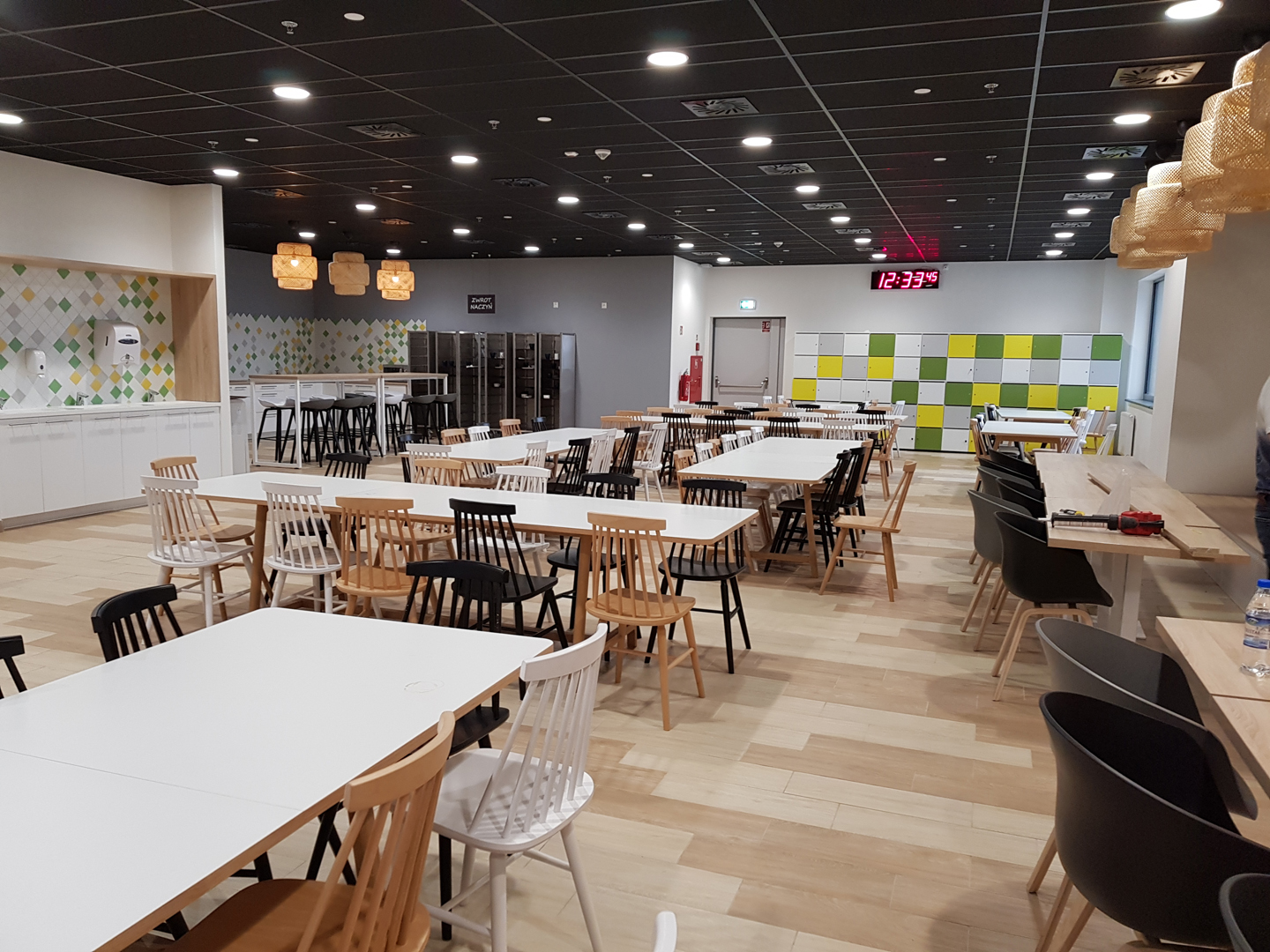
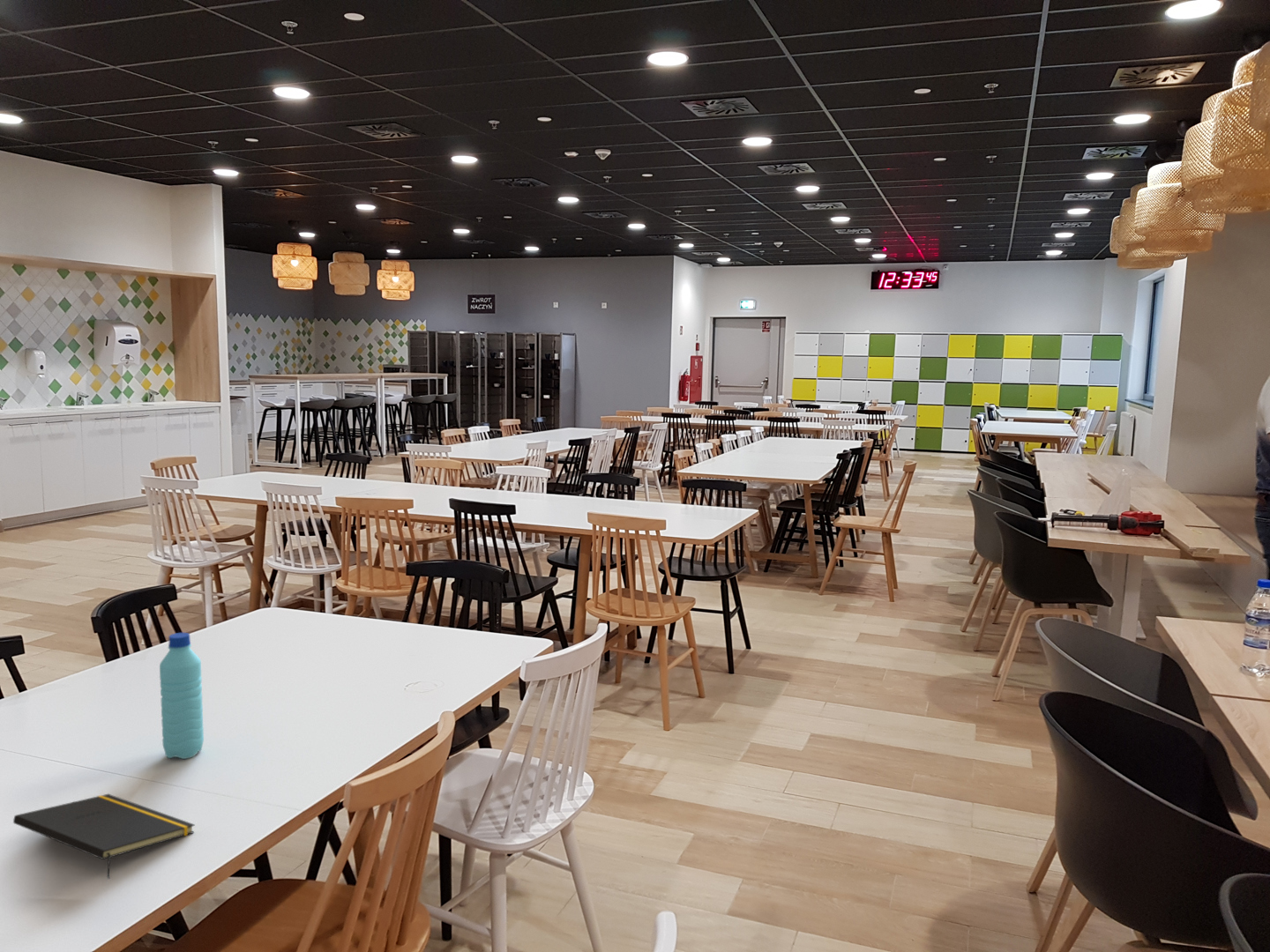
+ notepad (105, 824)
+ water bottle (181, 695)
